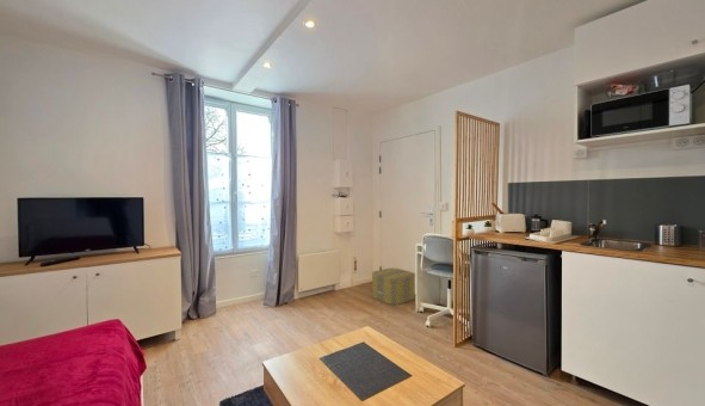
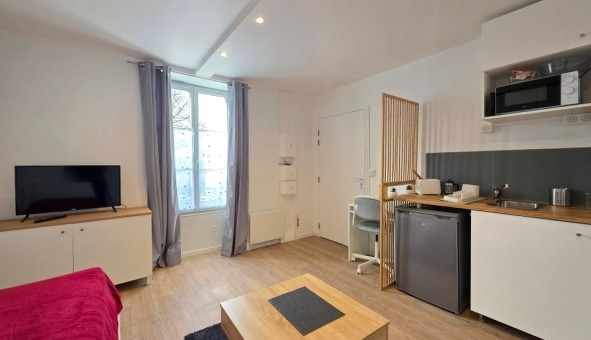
- storage box (392, 284)
